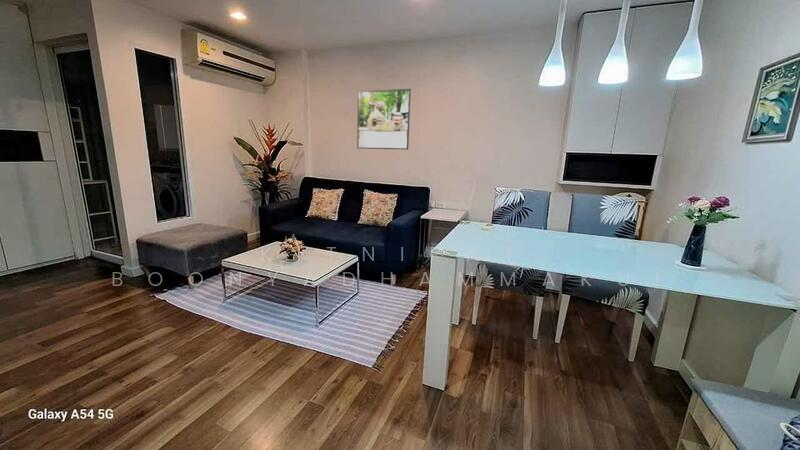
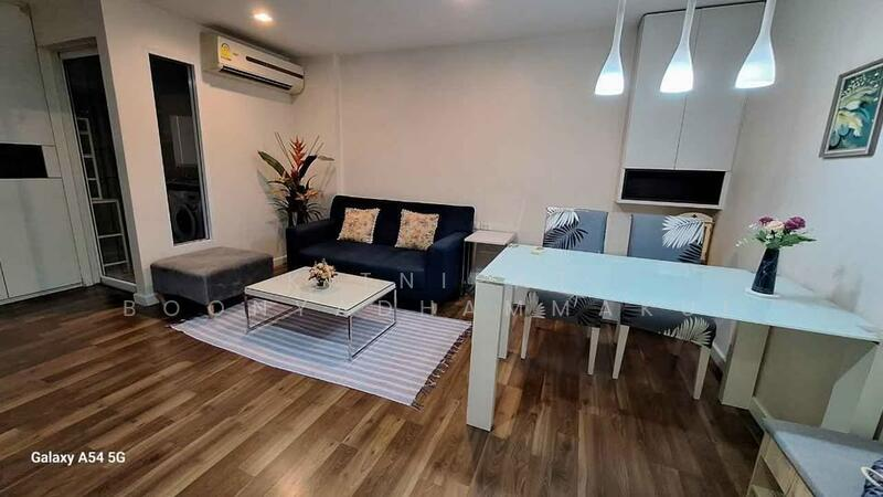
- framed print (382, 120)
